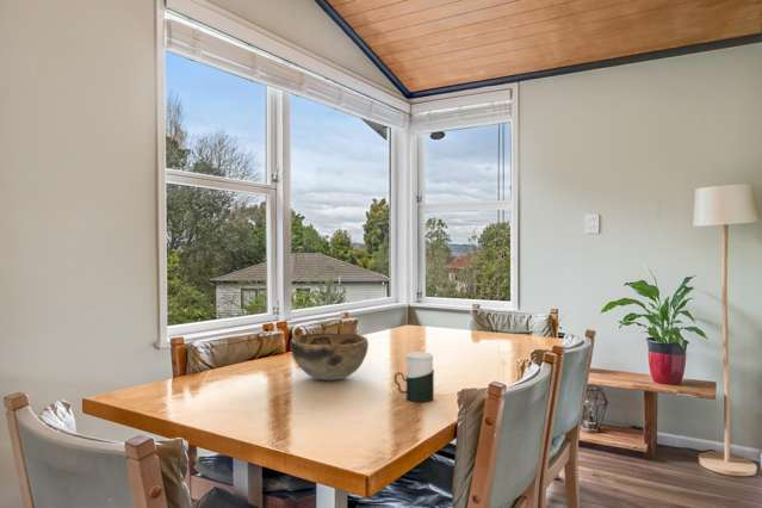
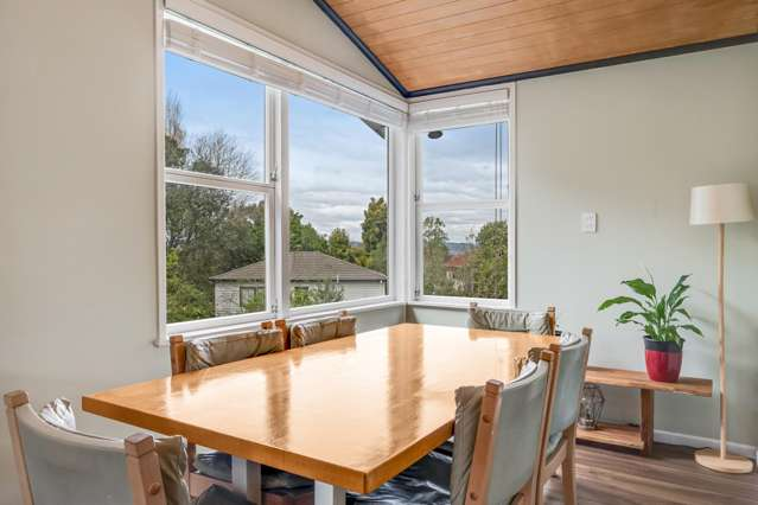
- cup (414, 376)
- decorative bowl (329, 358)
